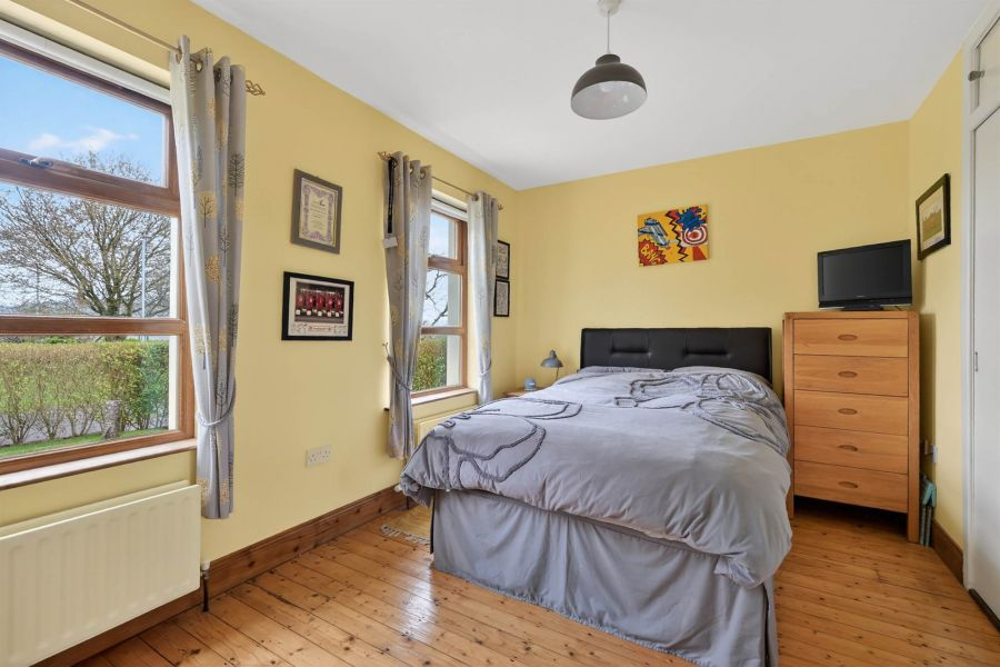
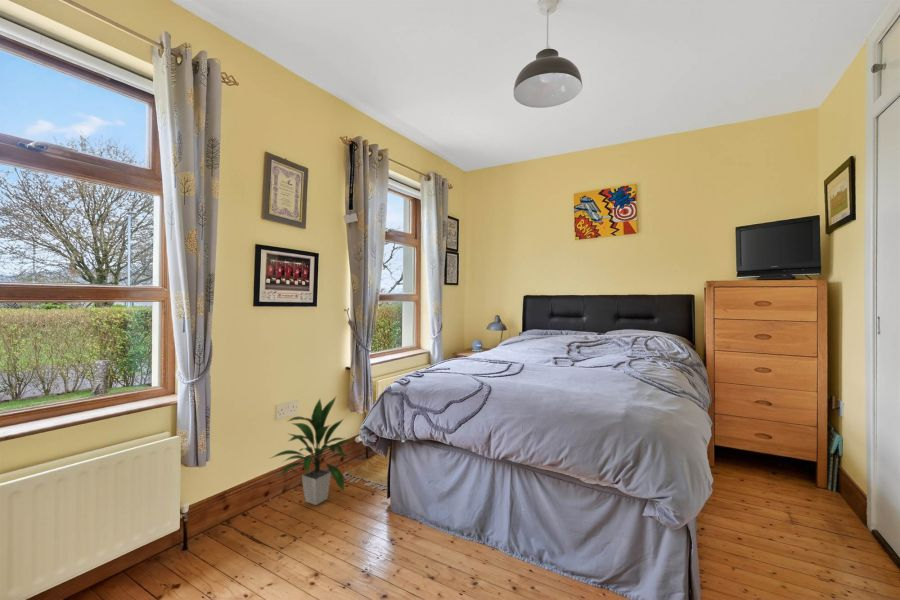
+ indoor plant (317, 451)
